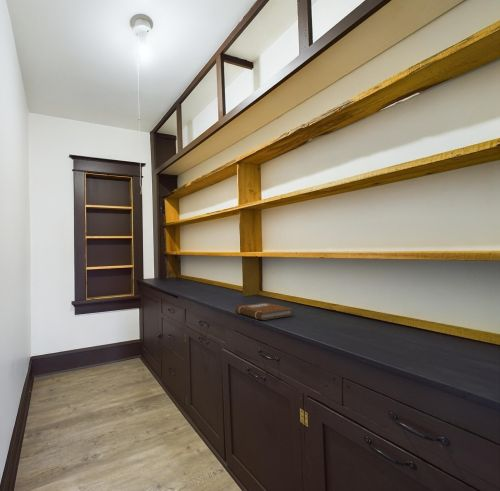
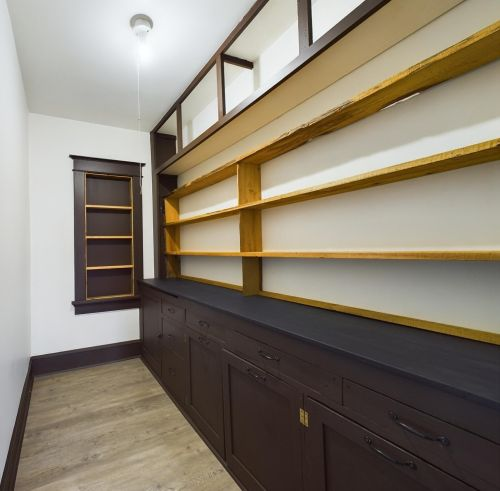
- notebook (262, 310)
